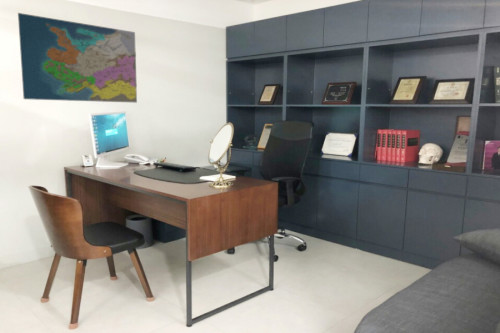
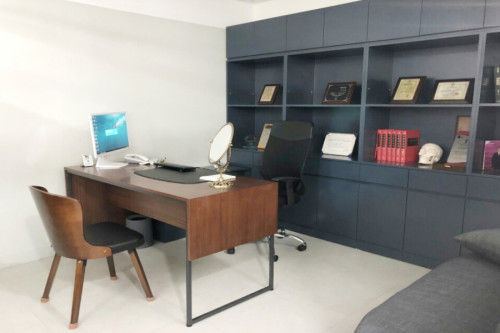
- map (84, 62)
